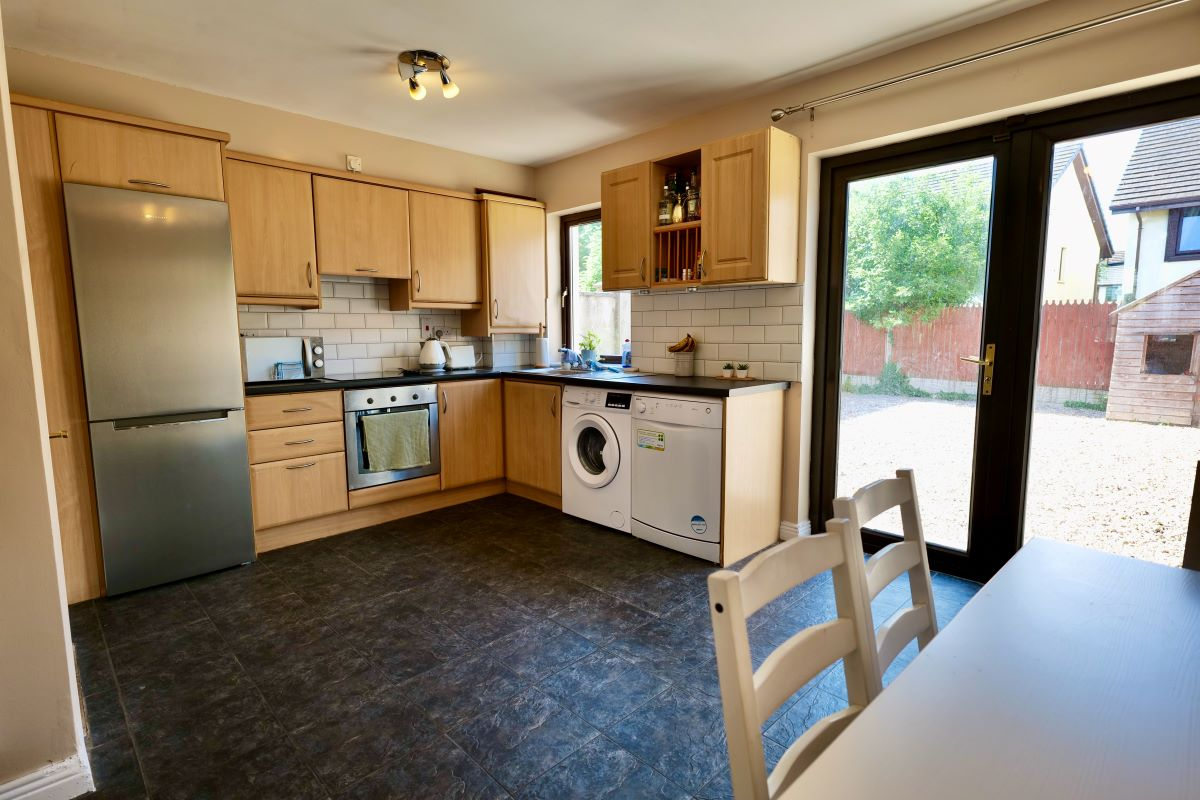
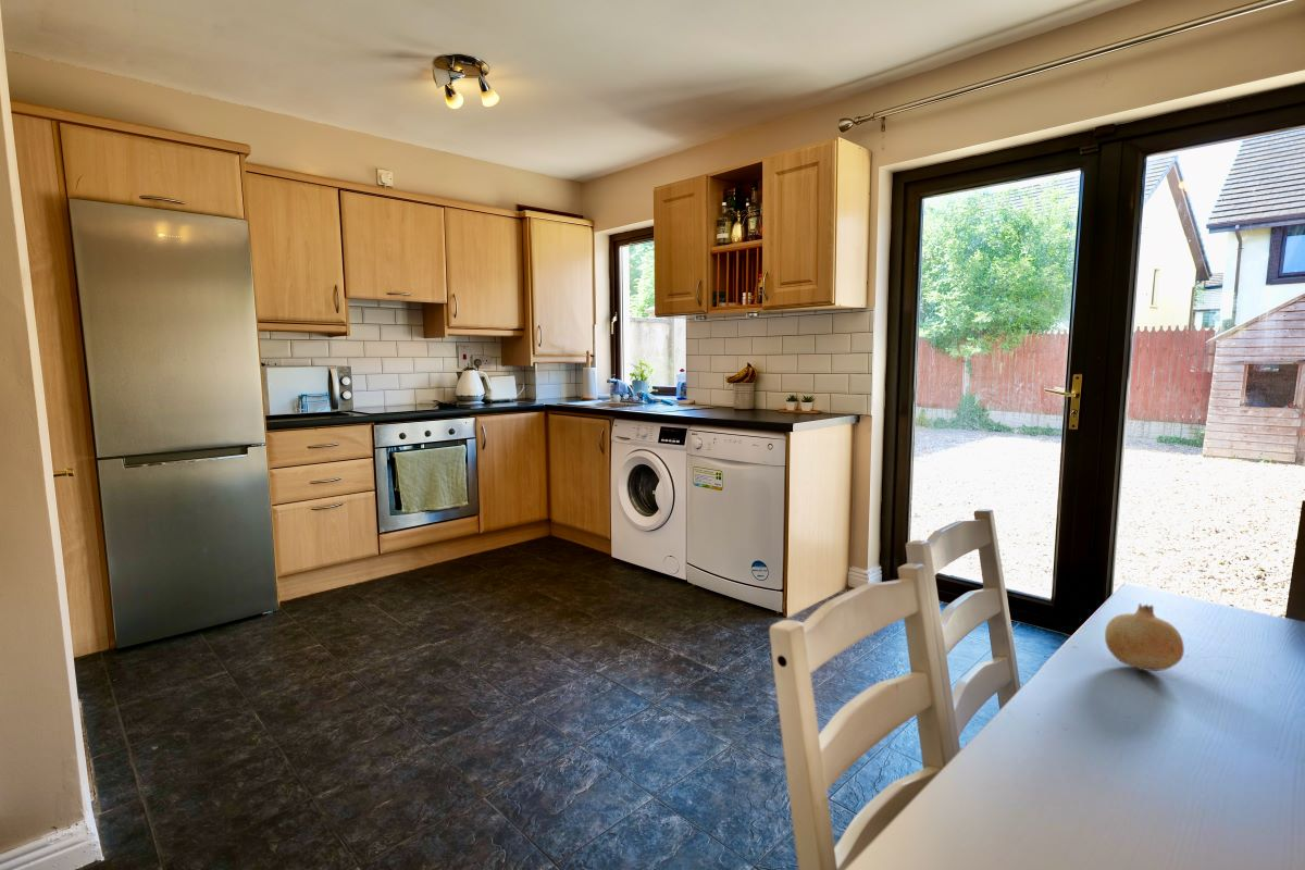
+ fruit (1142, 637)
